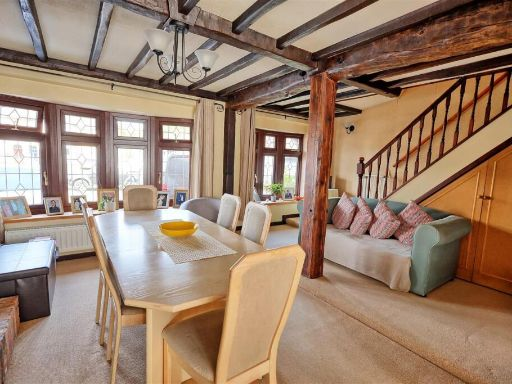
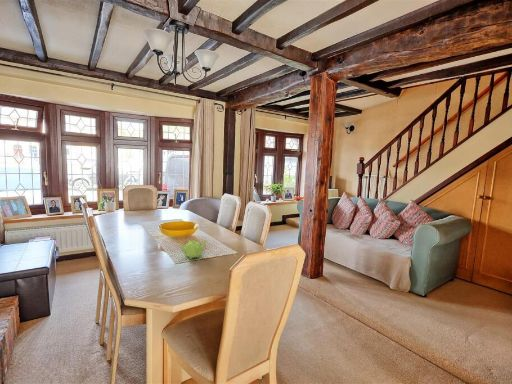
+ teapot (193, 248)
